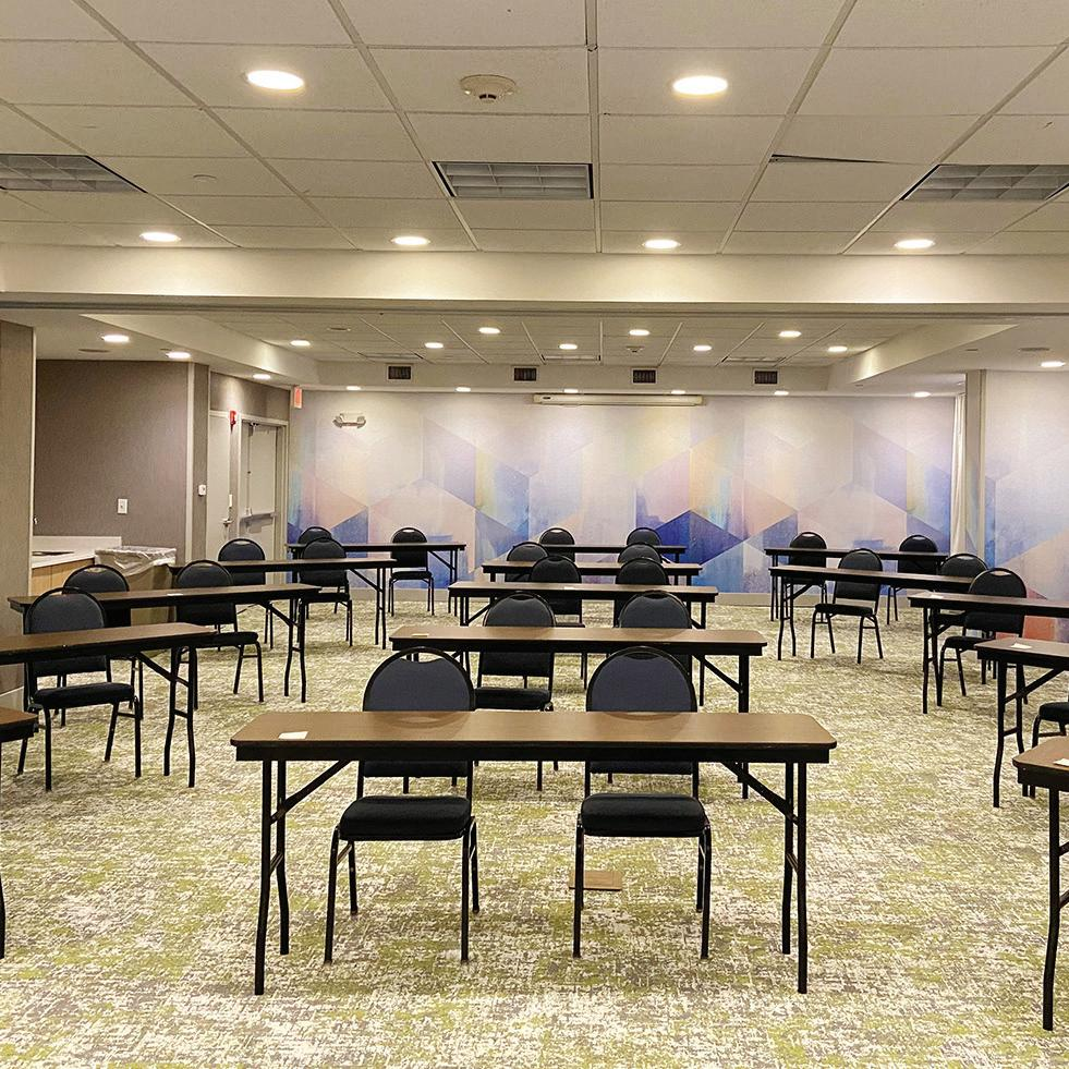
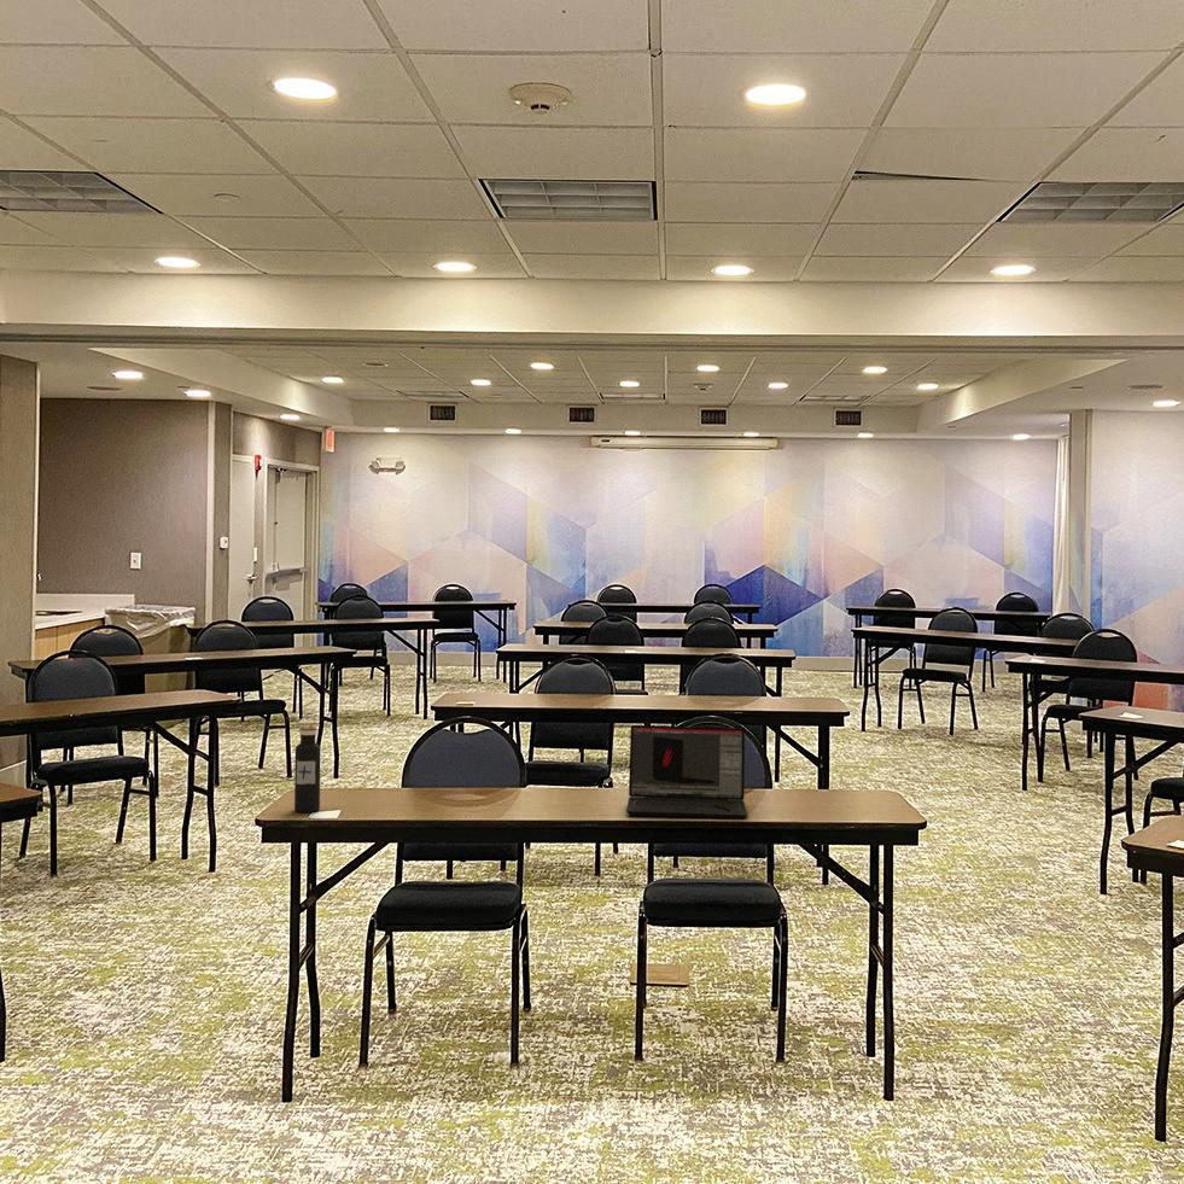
+ laptop (687, 770)
+ water bottle (307, 769)
